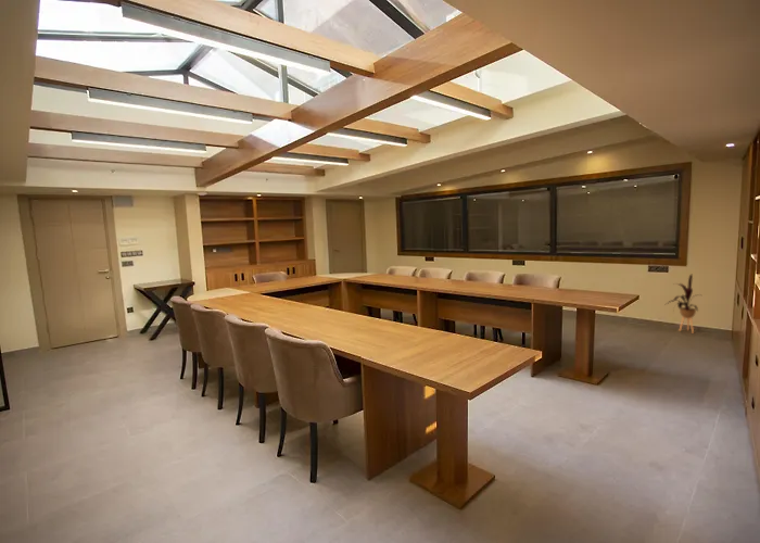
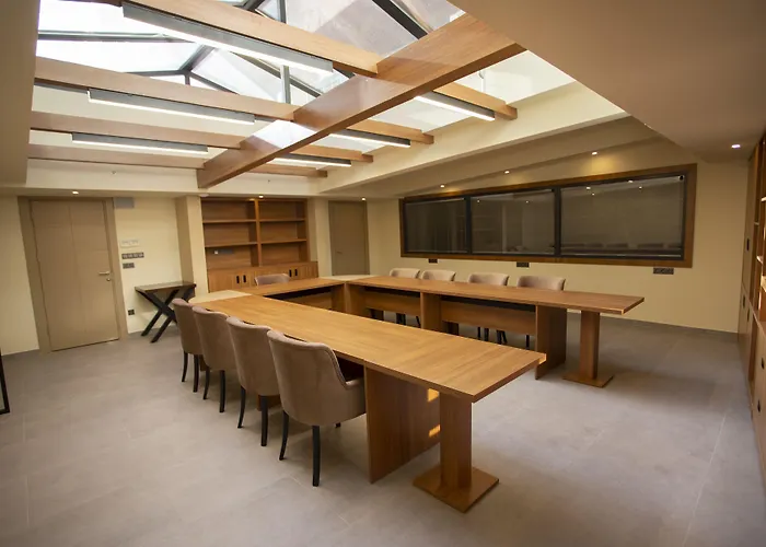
- house plant (684, 302)
